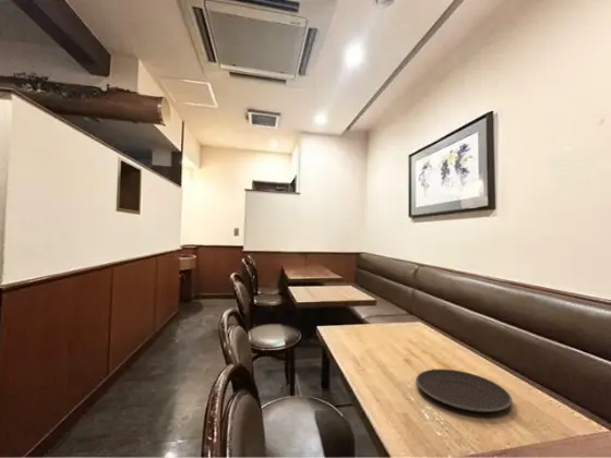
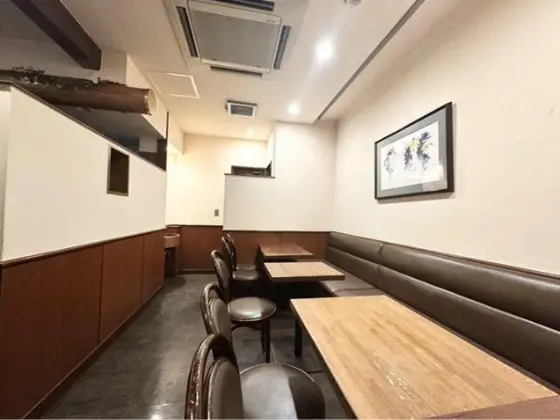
- plate (460, 389)
